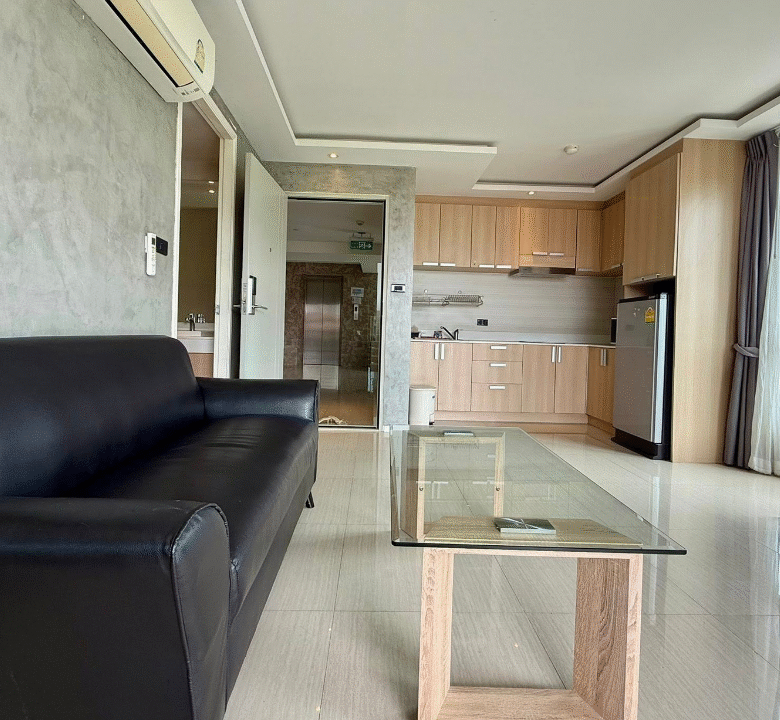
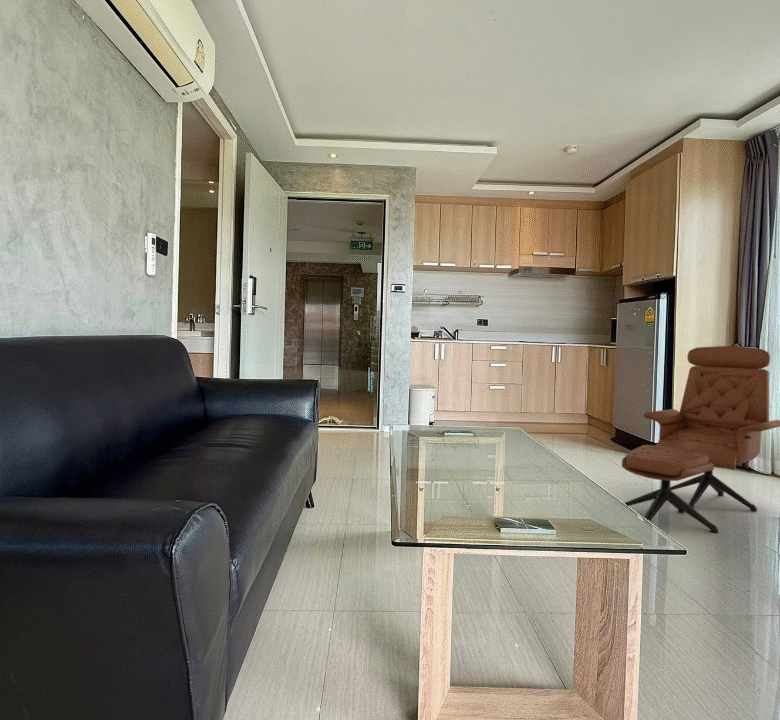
+ lounge chair (696, 425)
